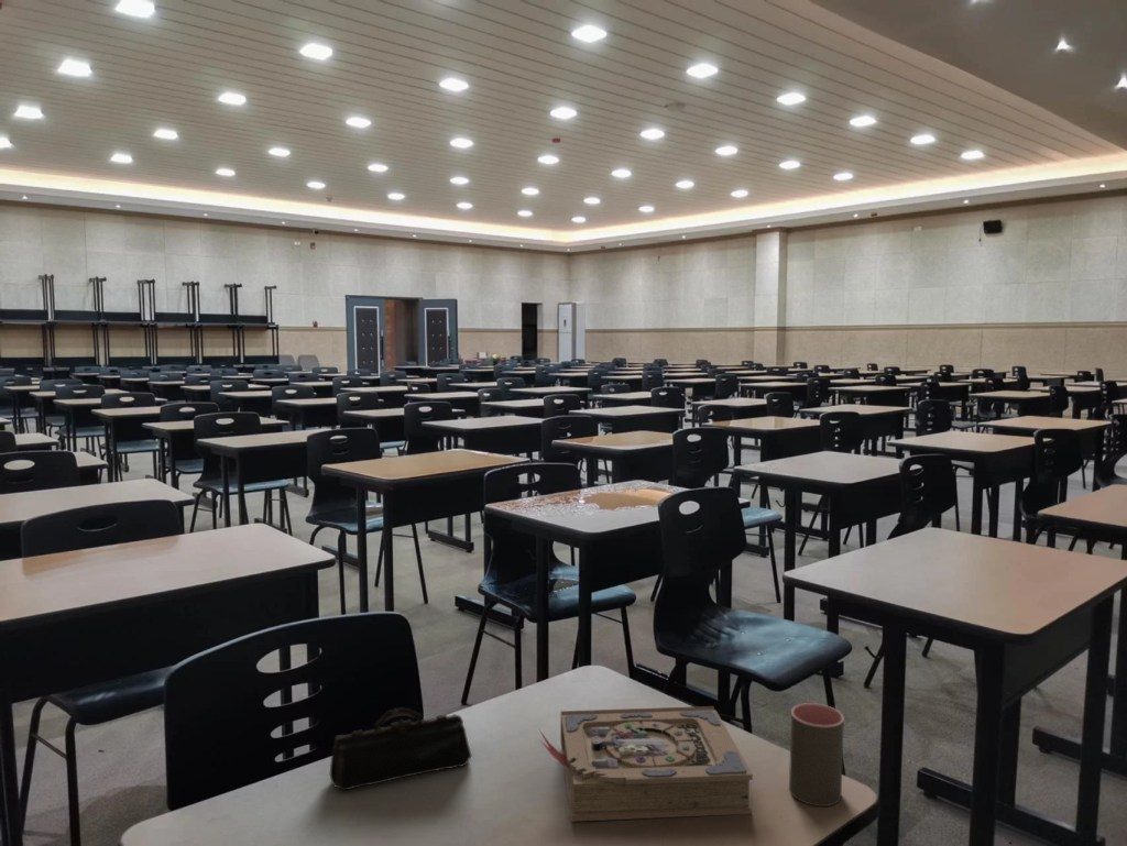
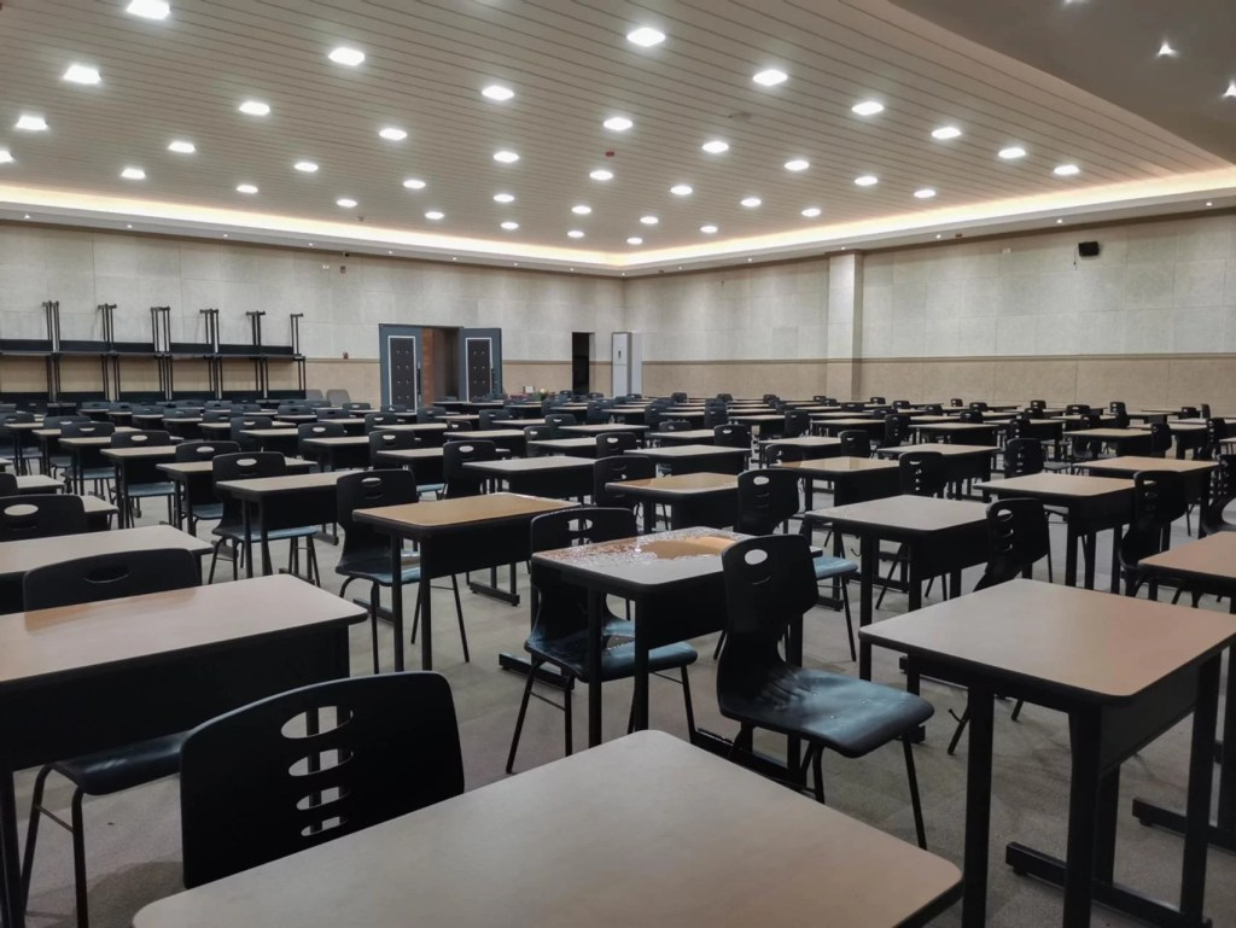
- cup (816, 754)
- book (635, 751)
- pencil case (401, 737)
